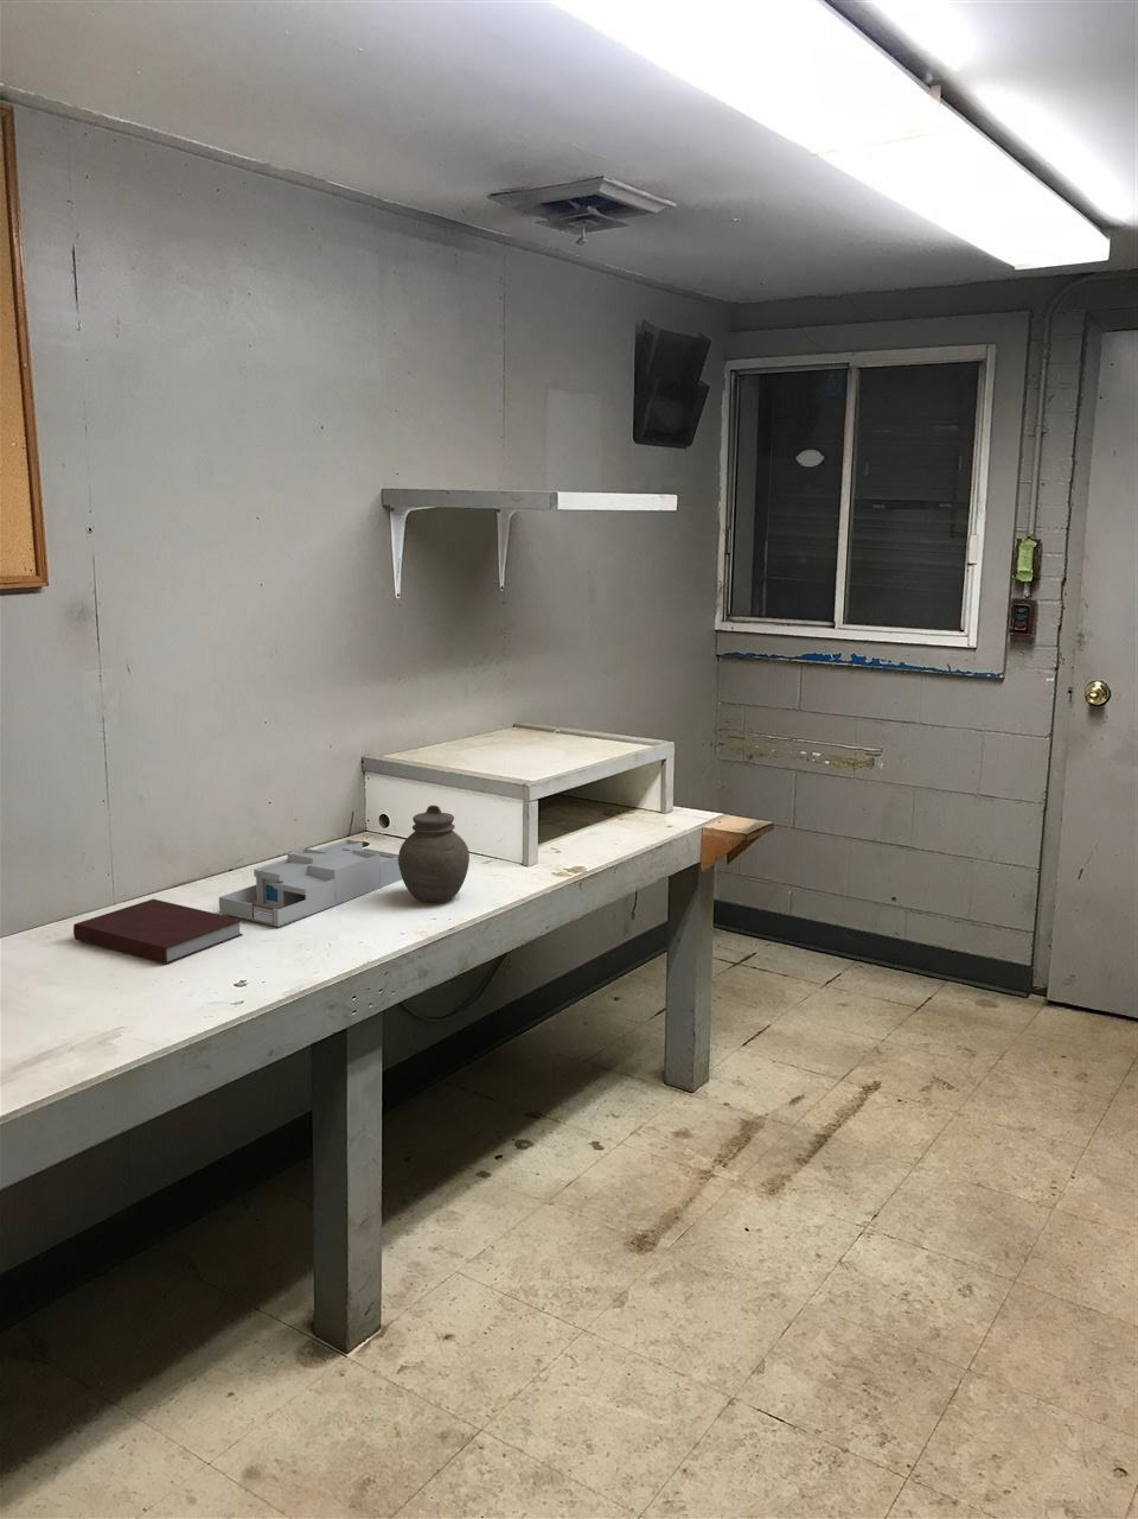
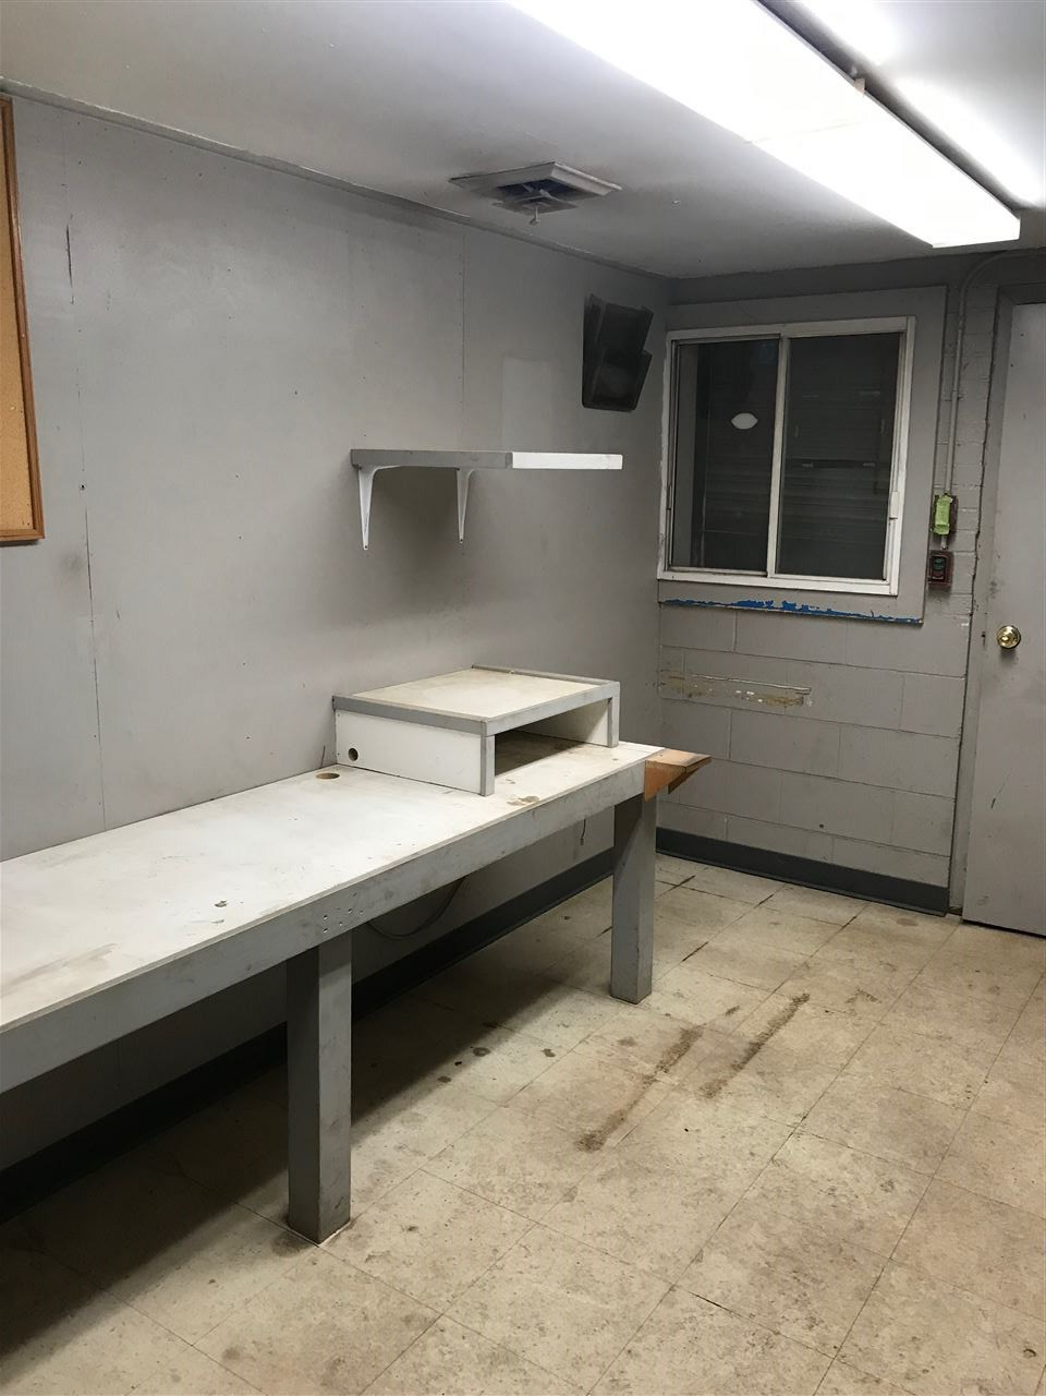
- desk organizer (324, 872)
- notebook (159, 929)
- jar (434, 850)
